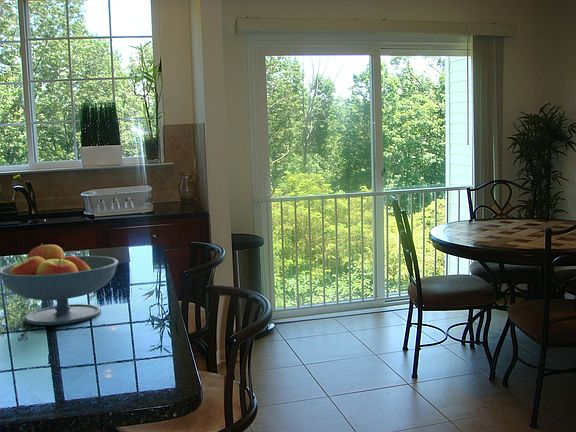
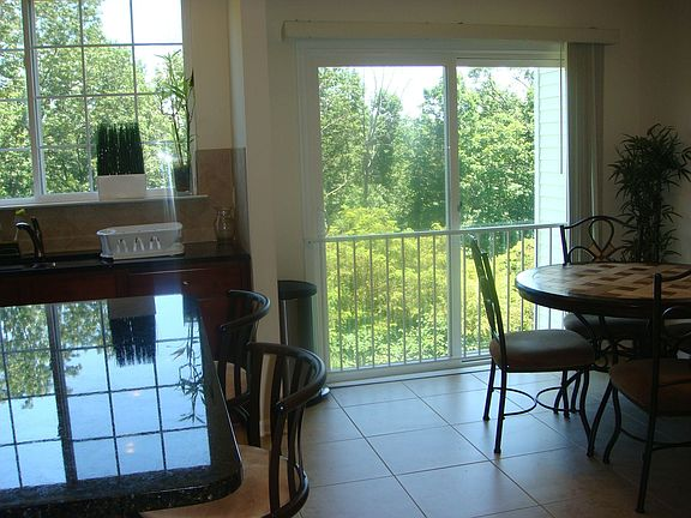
- fruit bowl (61, 281)
